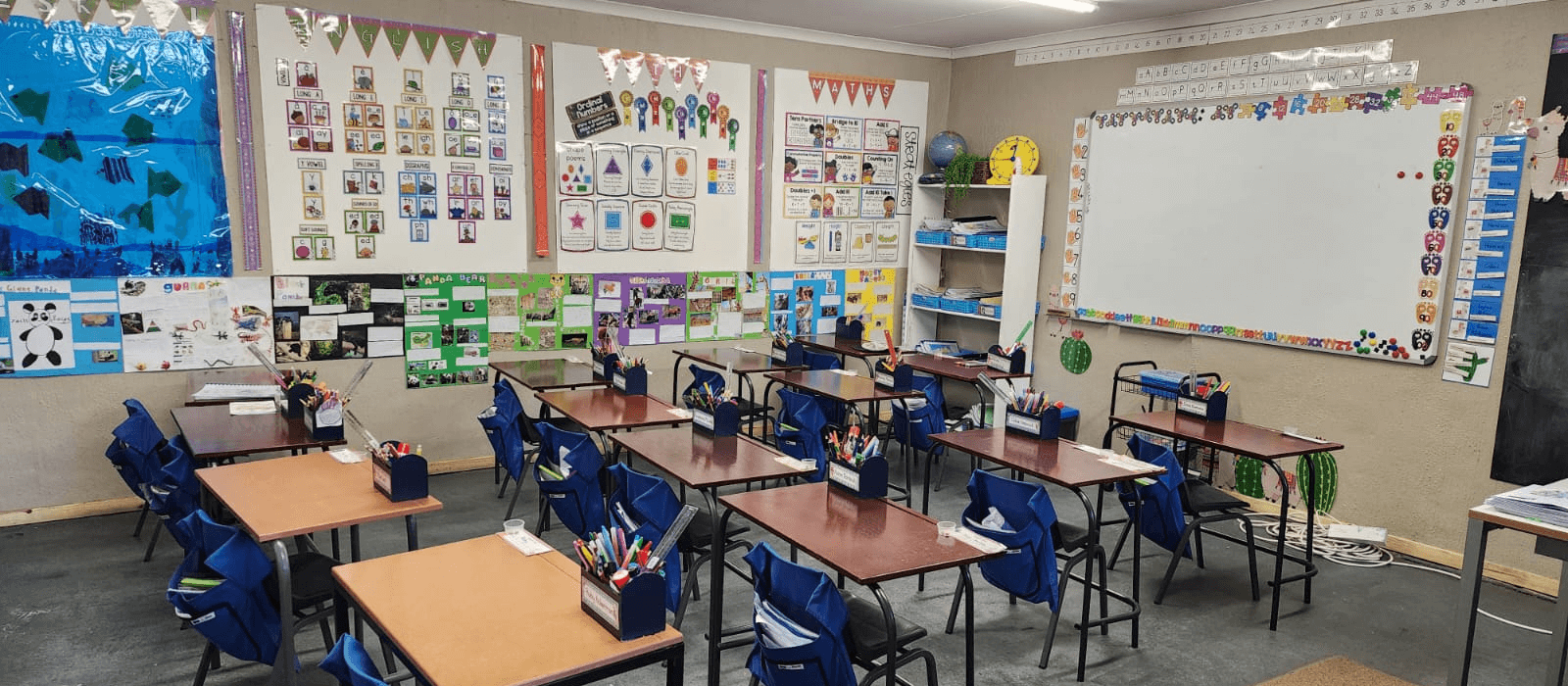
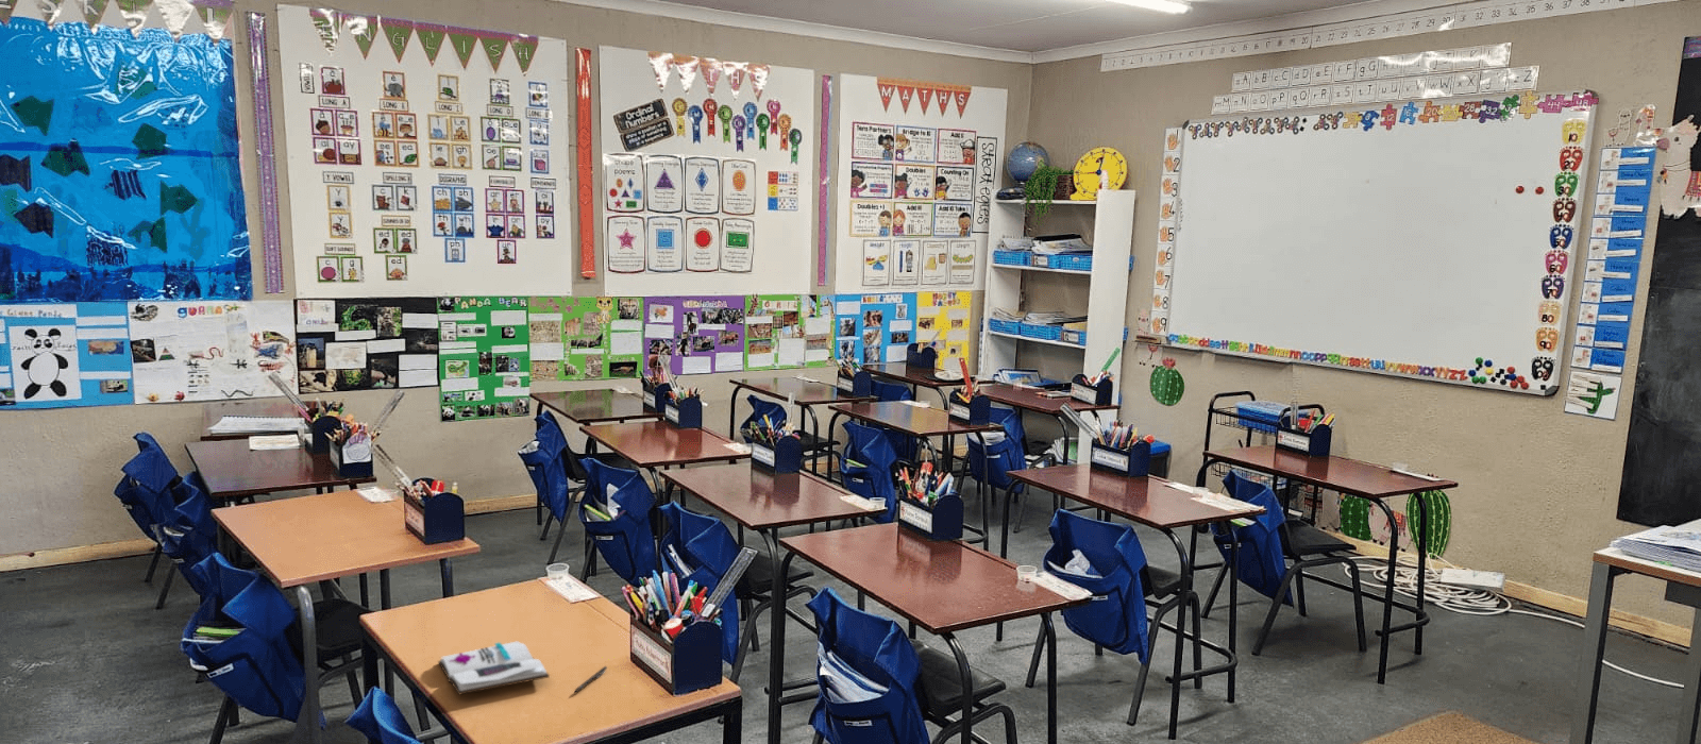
+ pen (590, 679)
+ book (493, 665)
